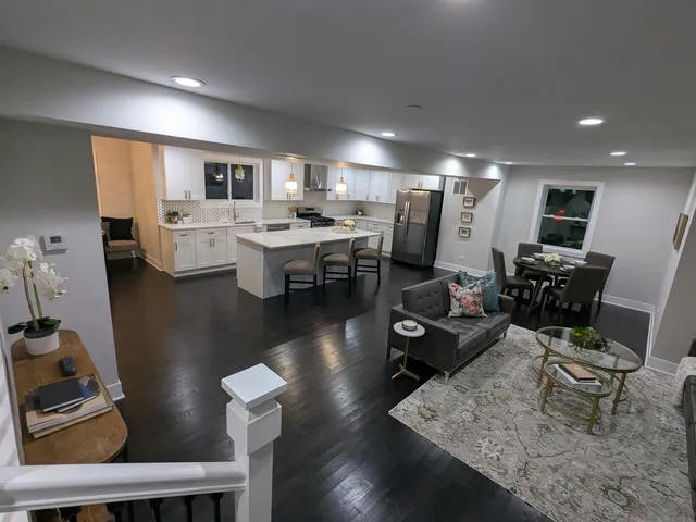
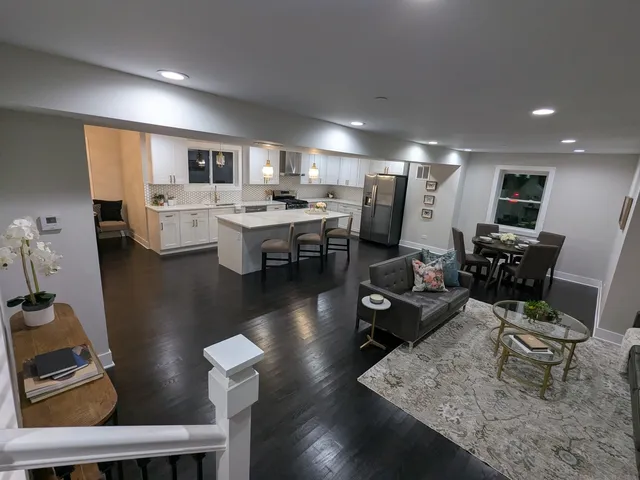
- remote control (69, 364)
